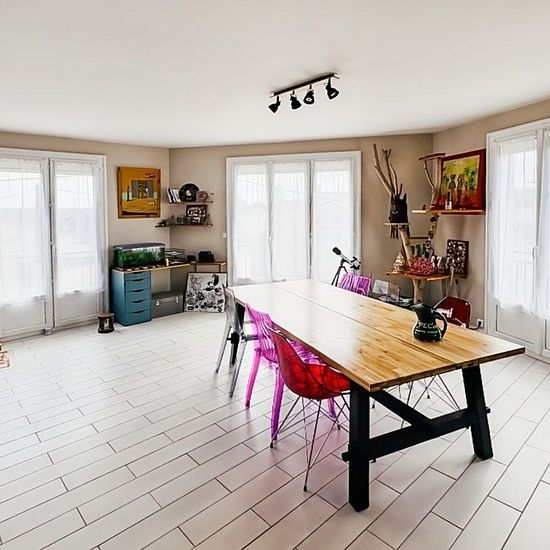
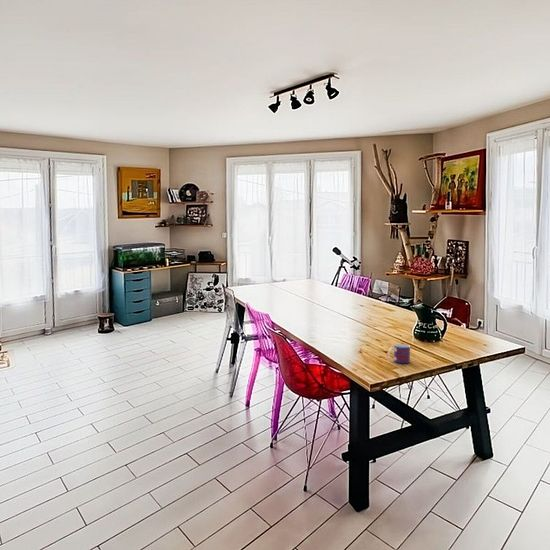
+ mug (398, 353)
